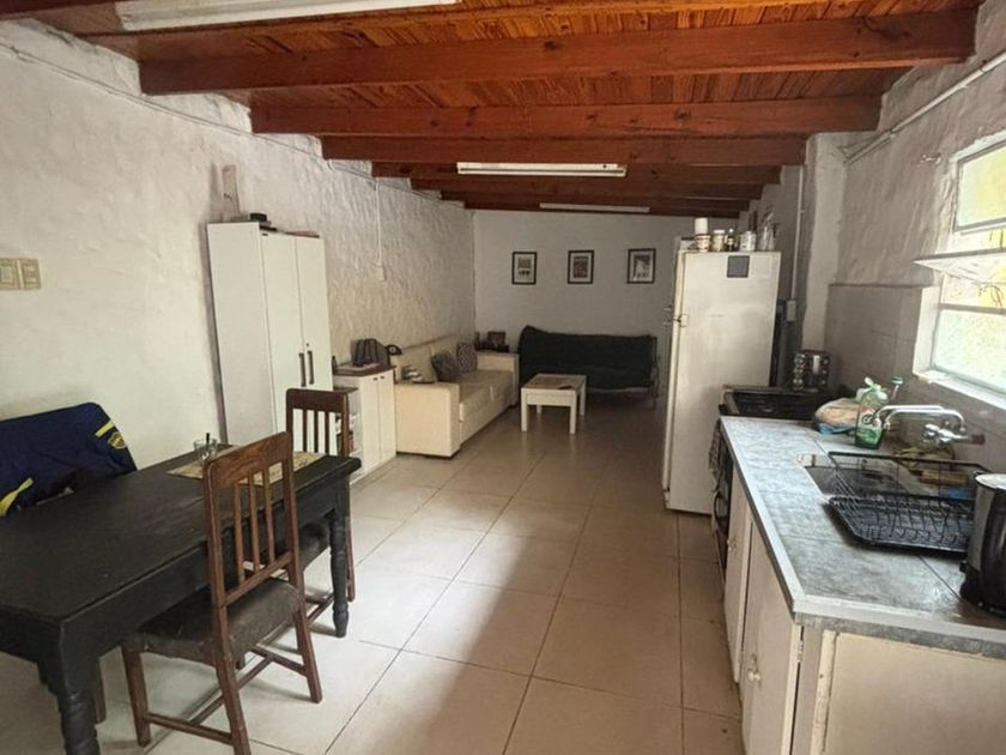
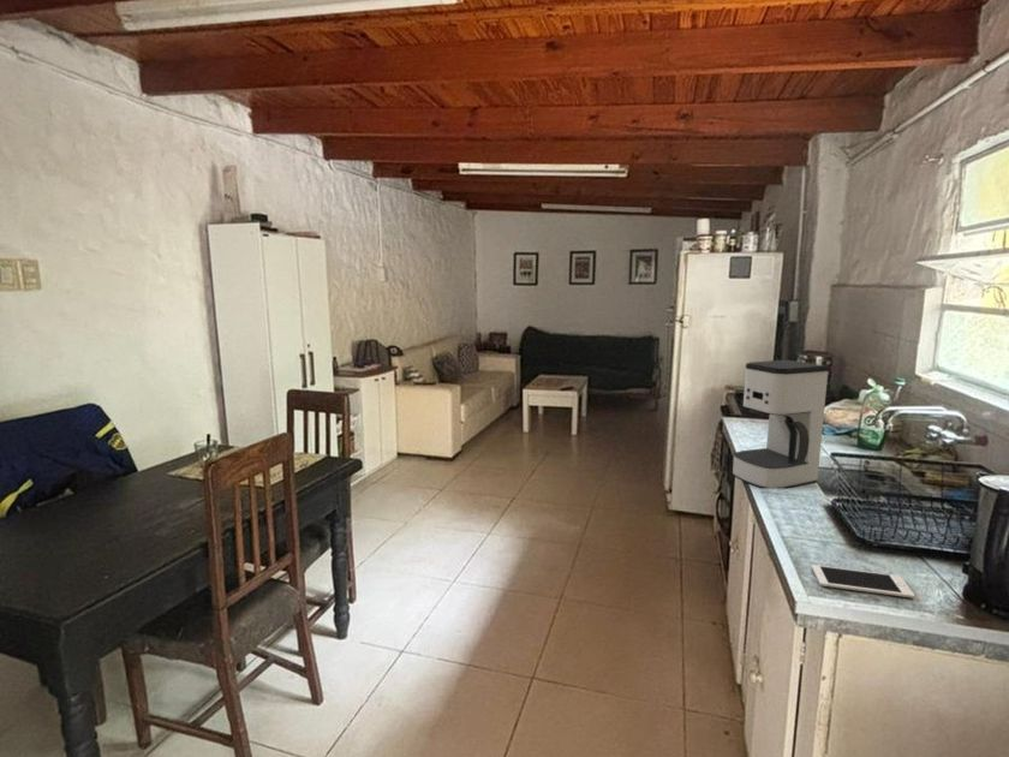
+ cell phone (860, 580)
+ coffee maker (780, 423)
